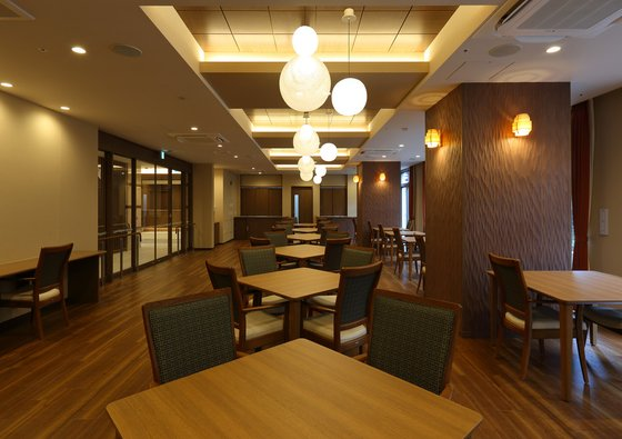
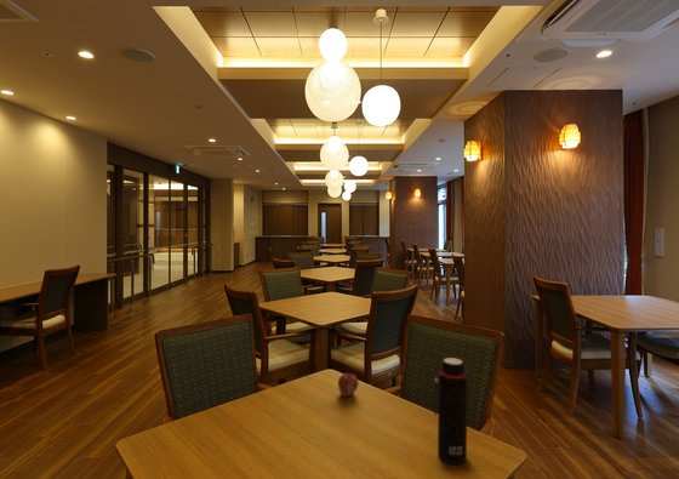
+ water bottle (449, 407)
+ fruit (348, 383)
